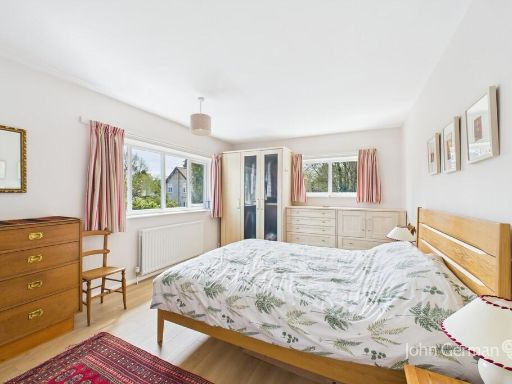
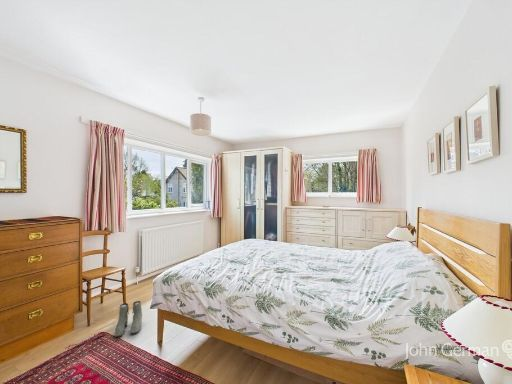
+ boots (127, 317)
